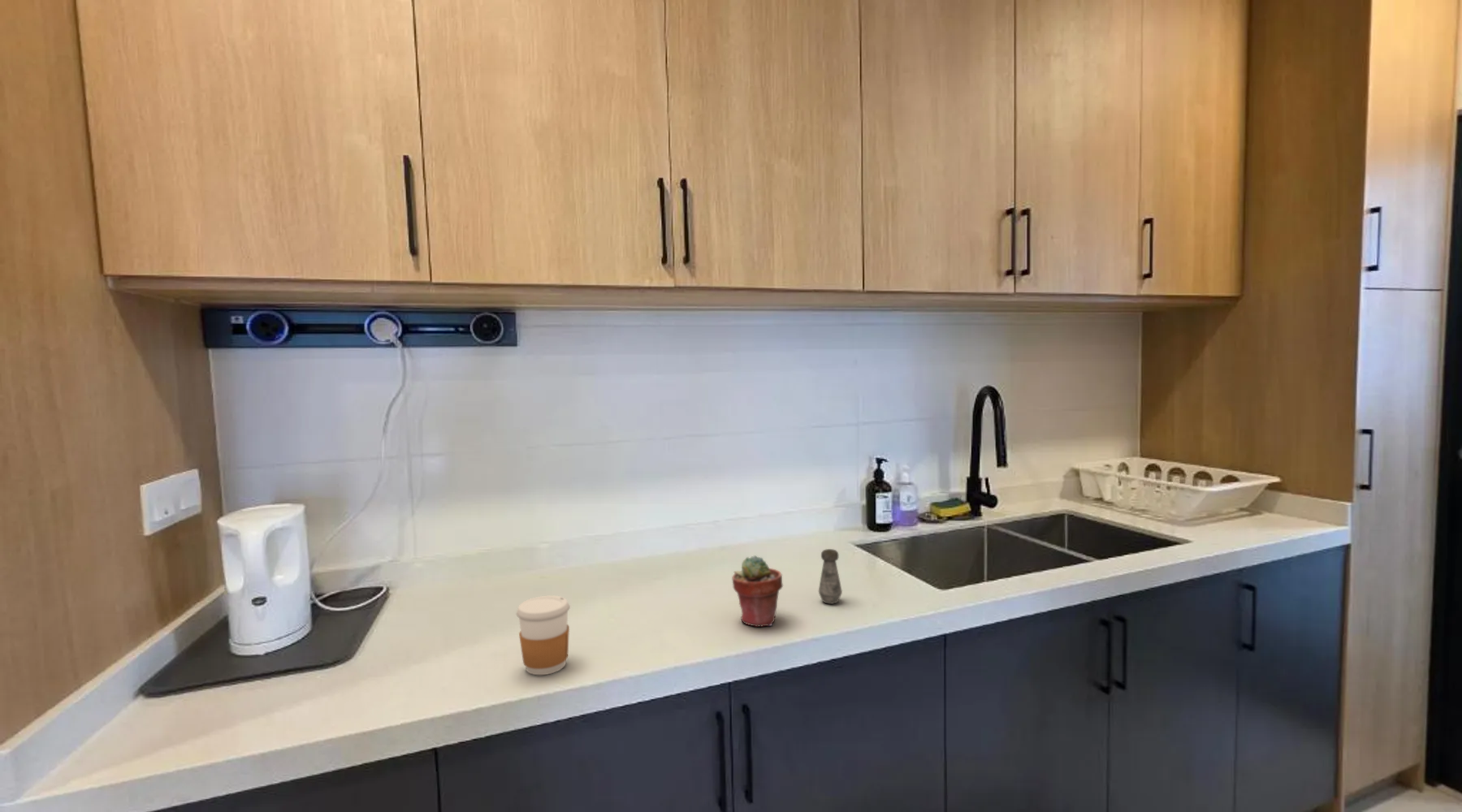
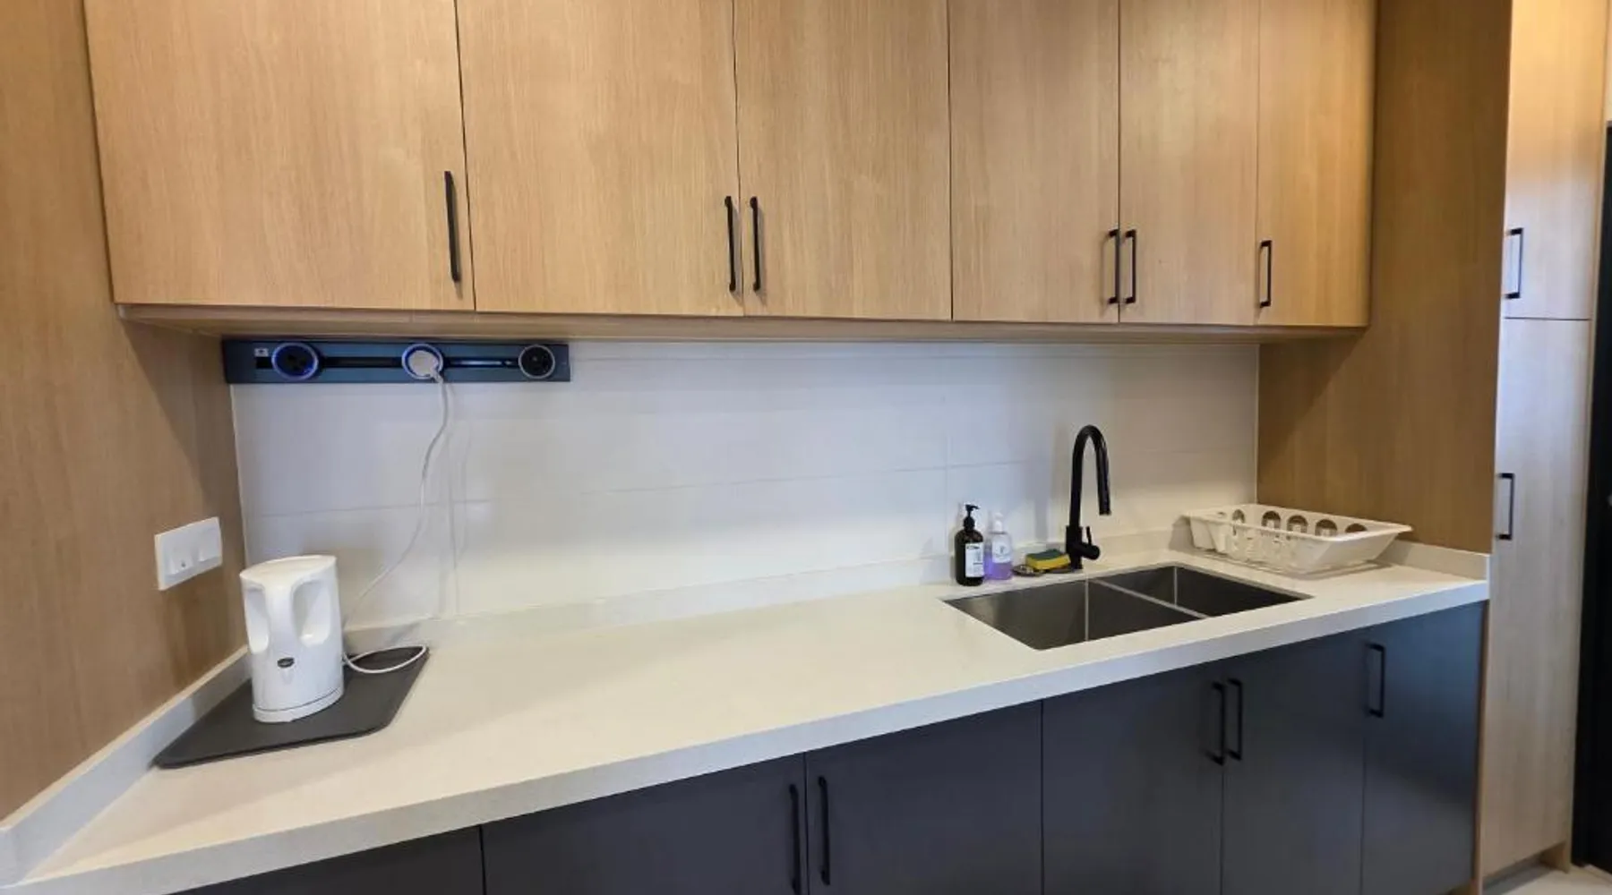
- potted succulent (757, 588)
- coffee cup (544, 635)
- salt shaker (829, 575)
